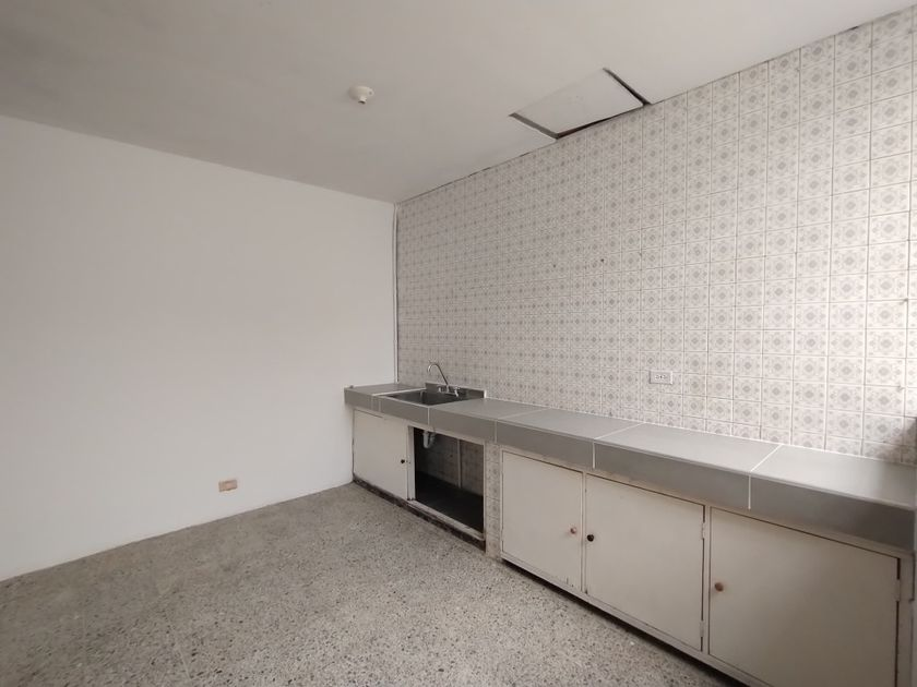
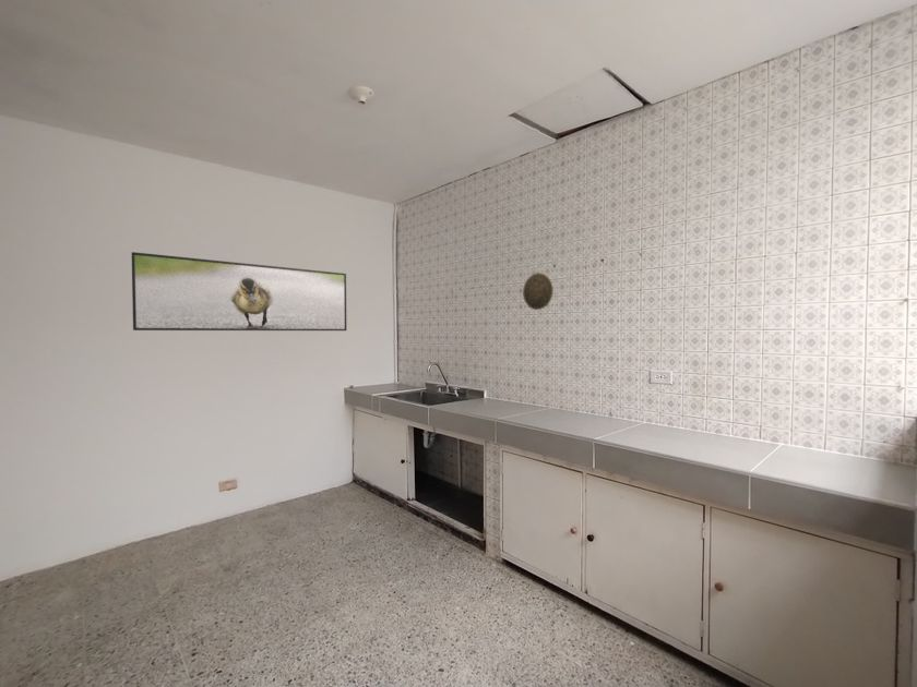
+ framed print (255, 297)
+ decorative plate (536, 291)
